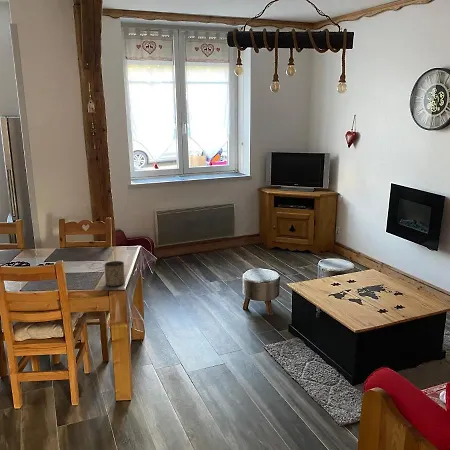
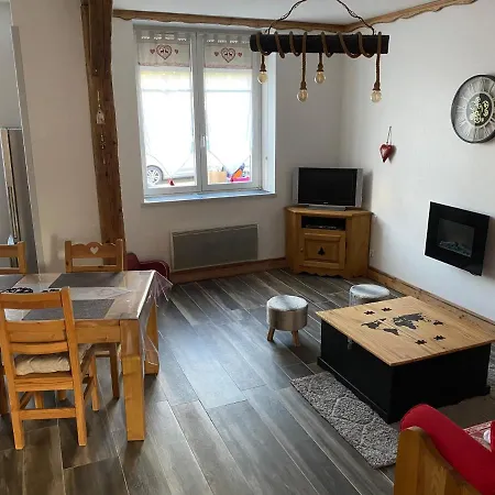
- cup (114, 273)
